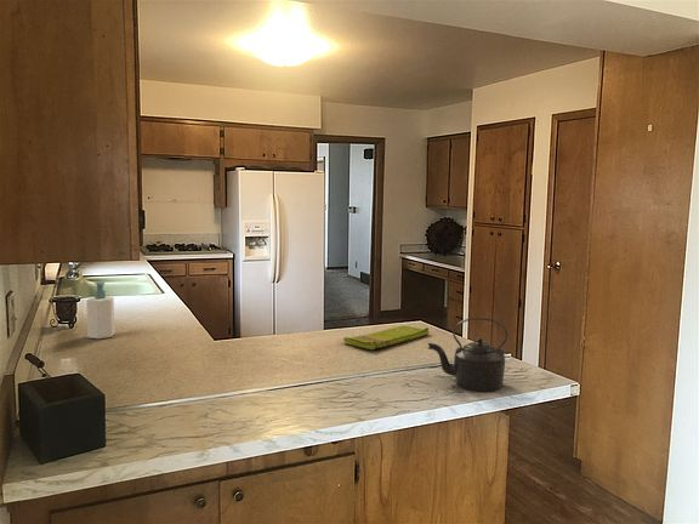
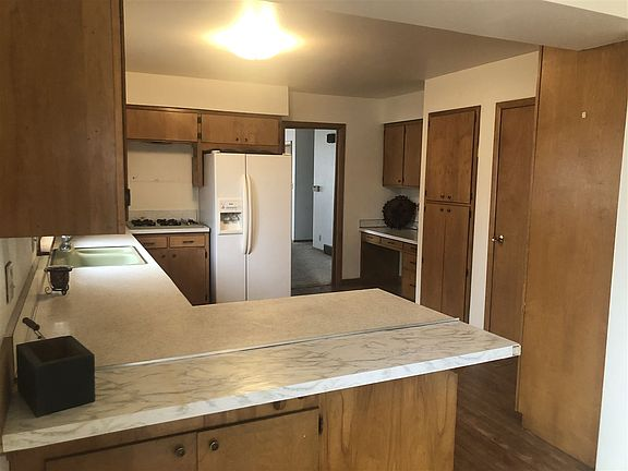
- kettle (466, 351)
- soap bottle (100, 308)
- dish towel (387, 335)
